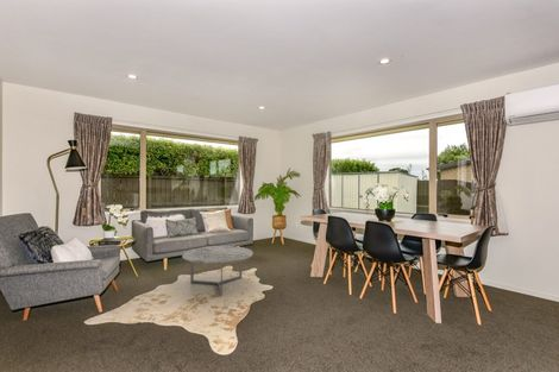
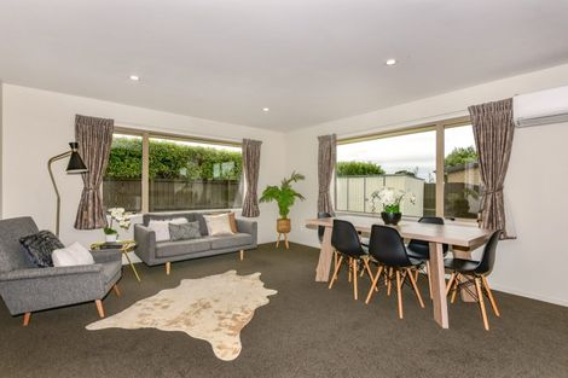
- coffee table (221, 269)
